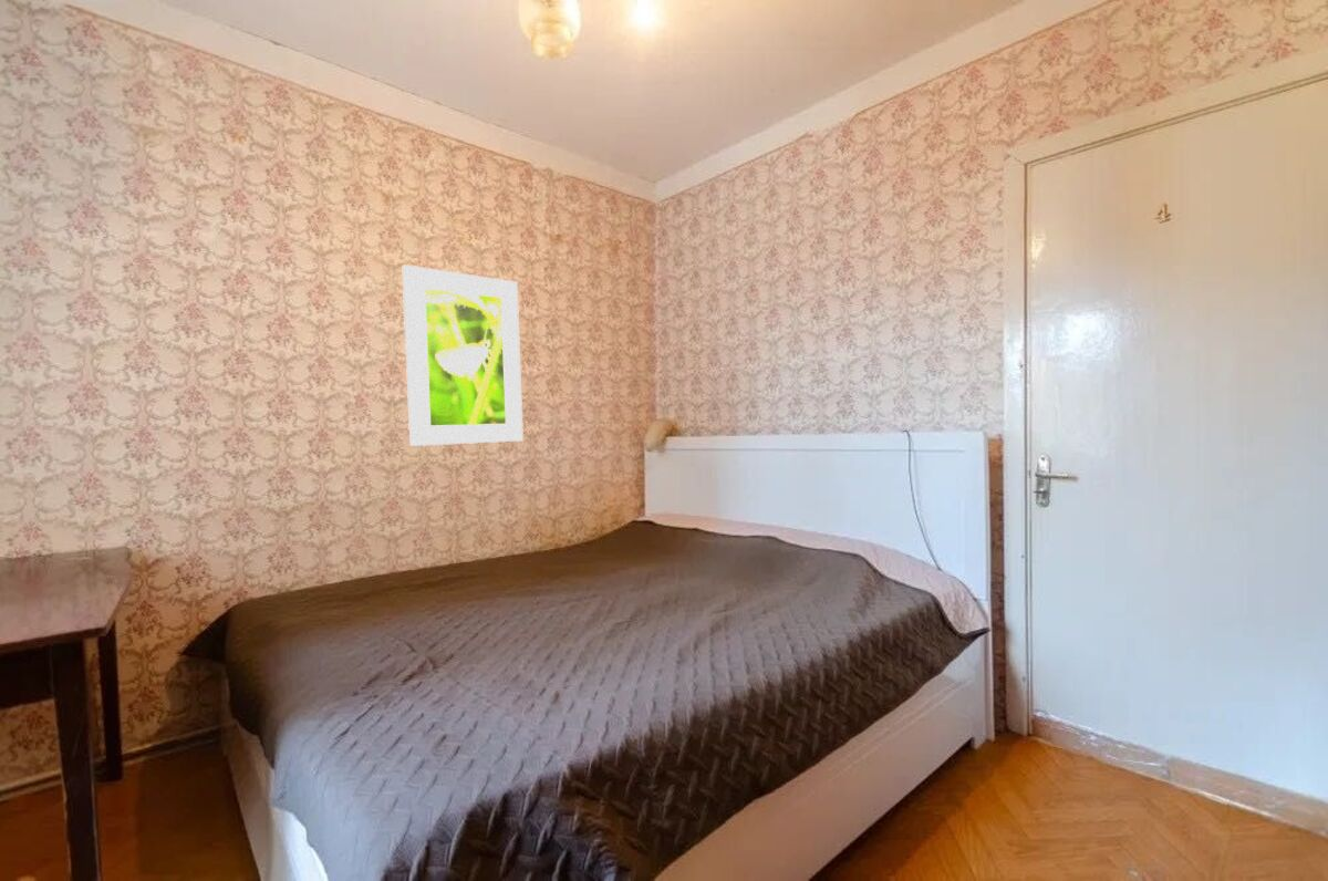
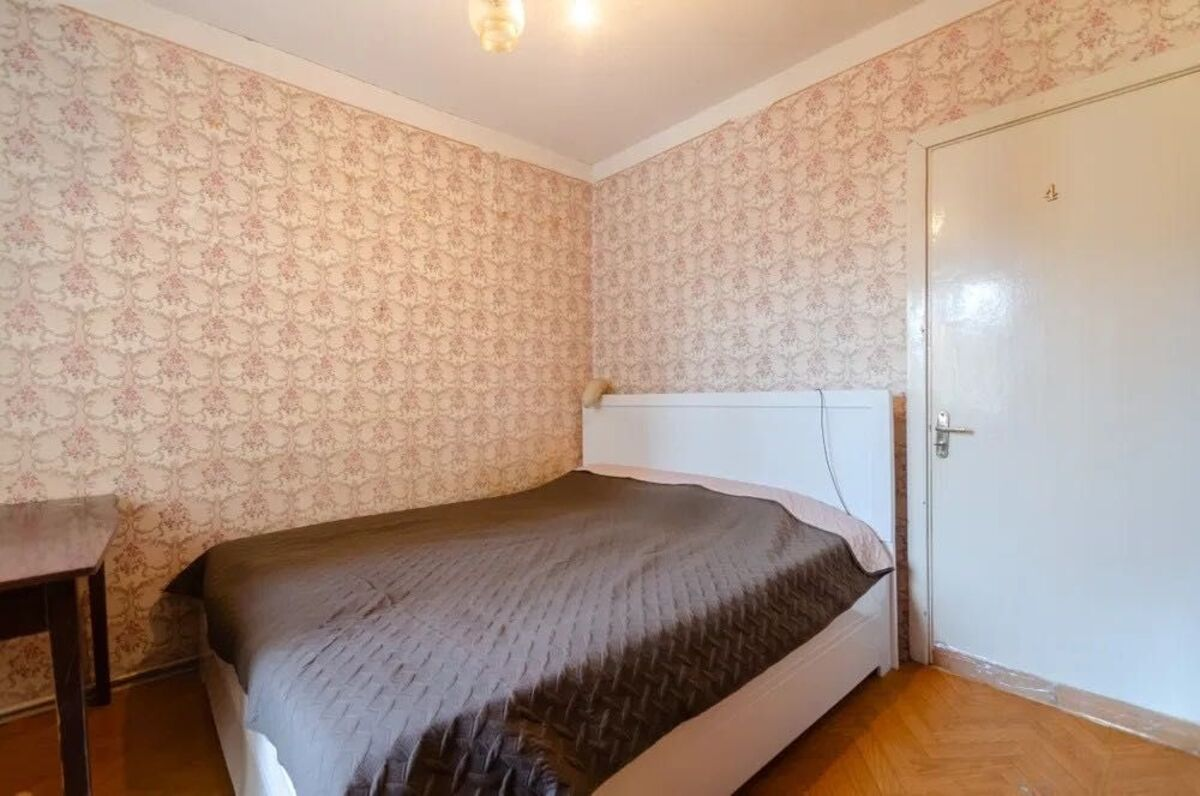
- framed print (466, 359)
